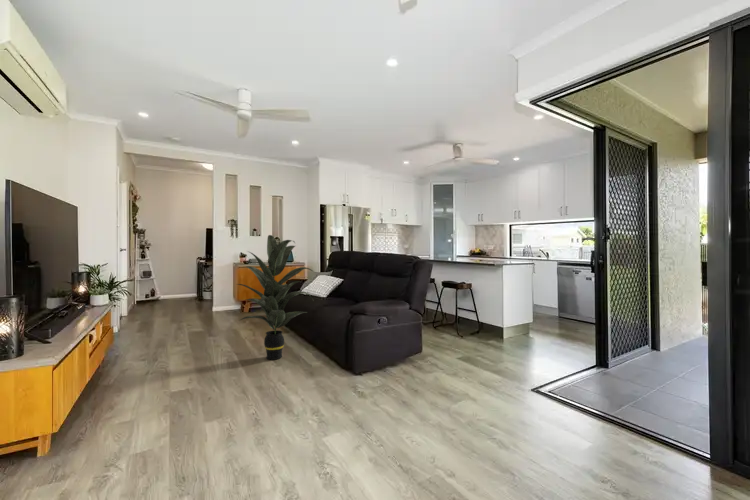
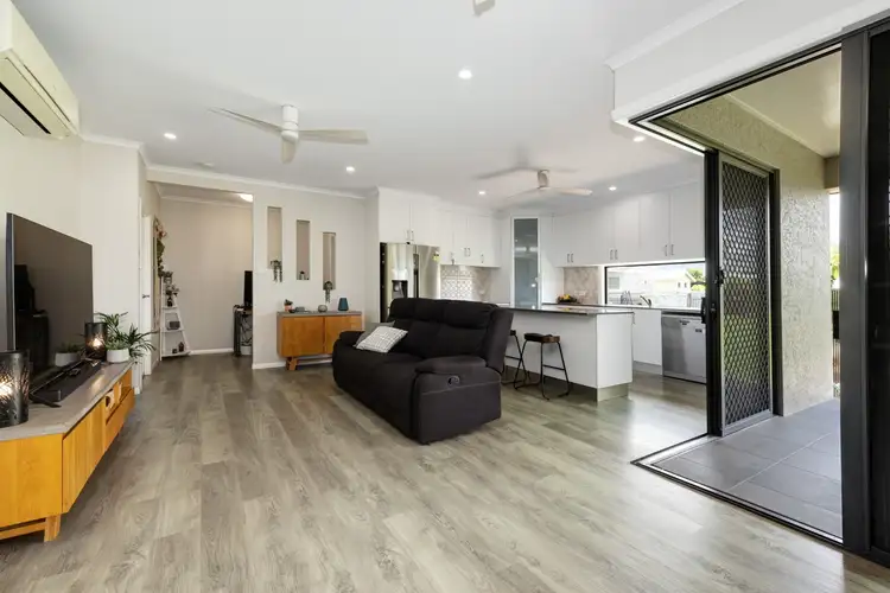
- indoor plant (275, 295)
